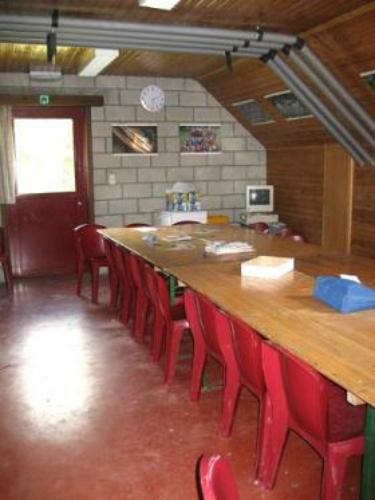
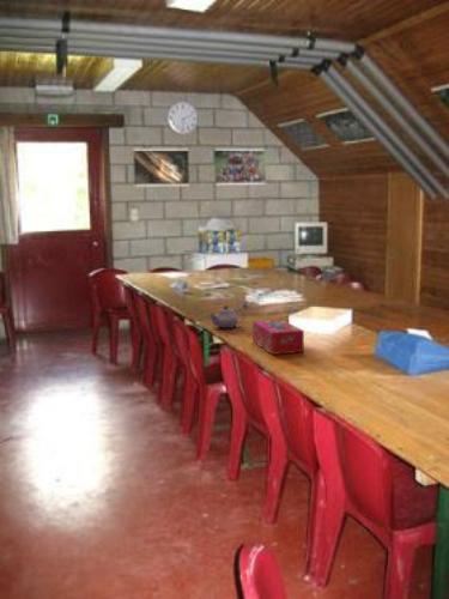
+ teapot (226, 315)
+ tissue box (277, 335)
